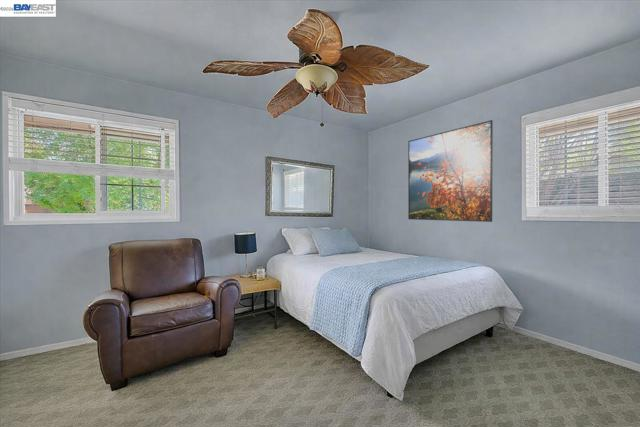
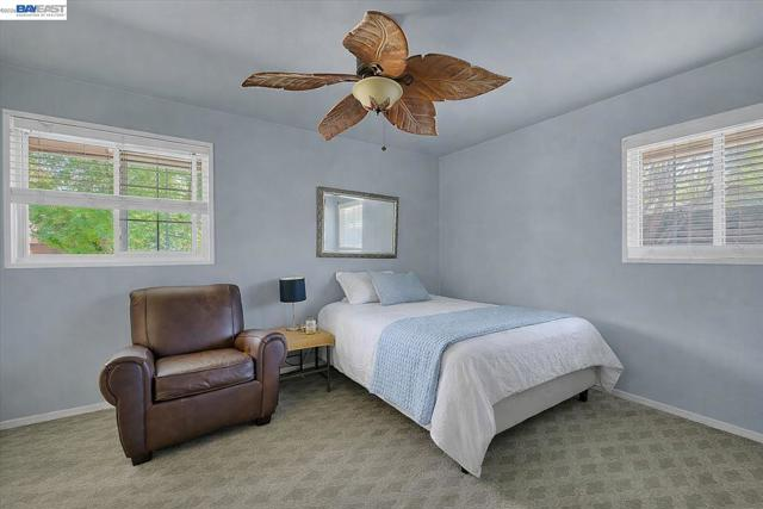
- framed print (444, 176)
